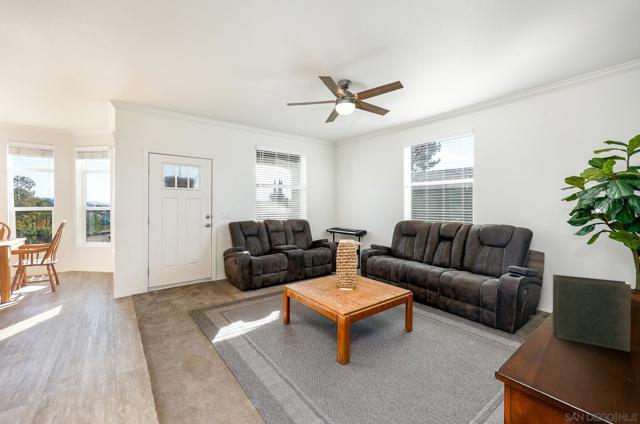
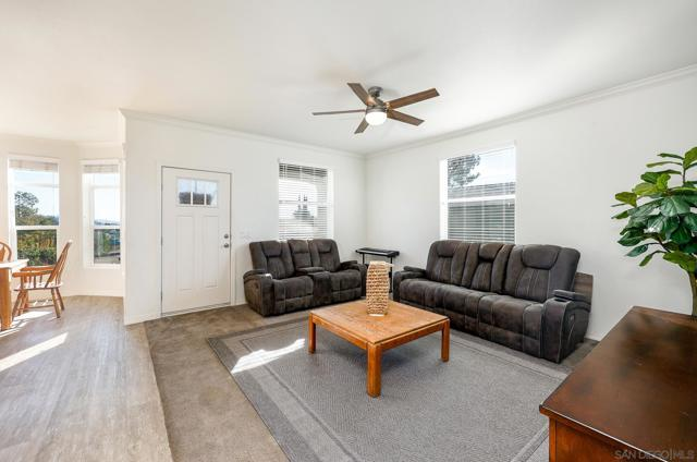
- book (588, 310)
